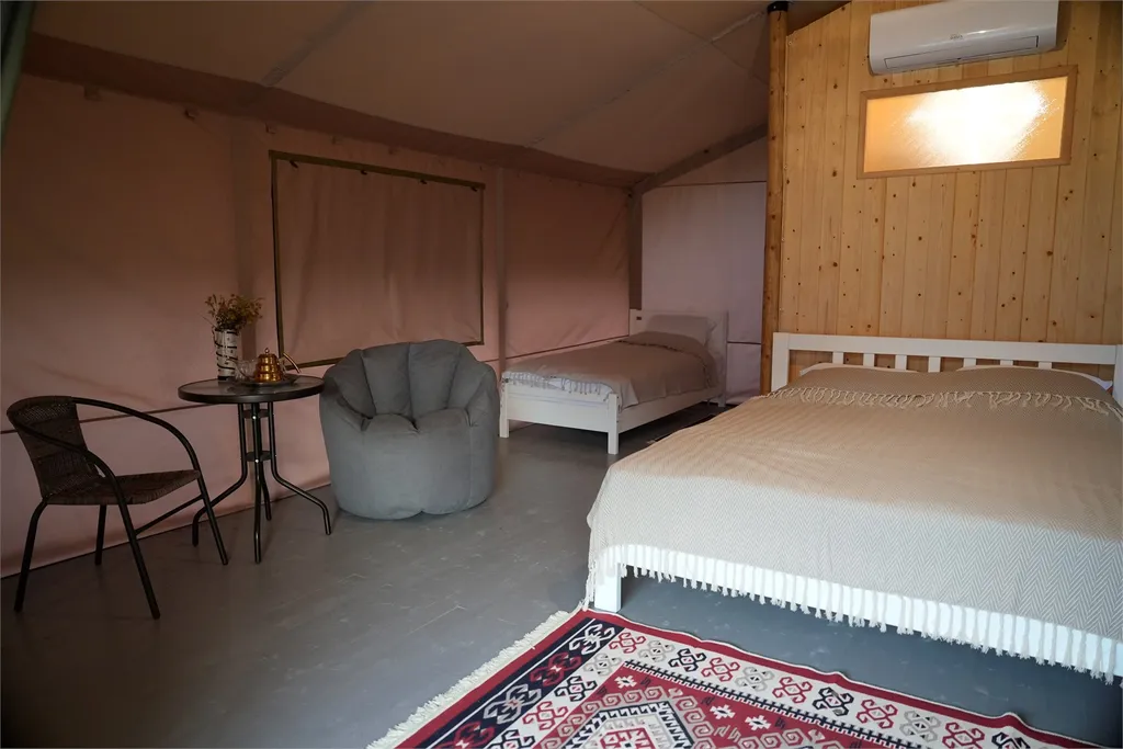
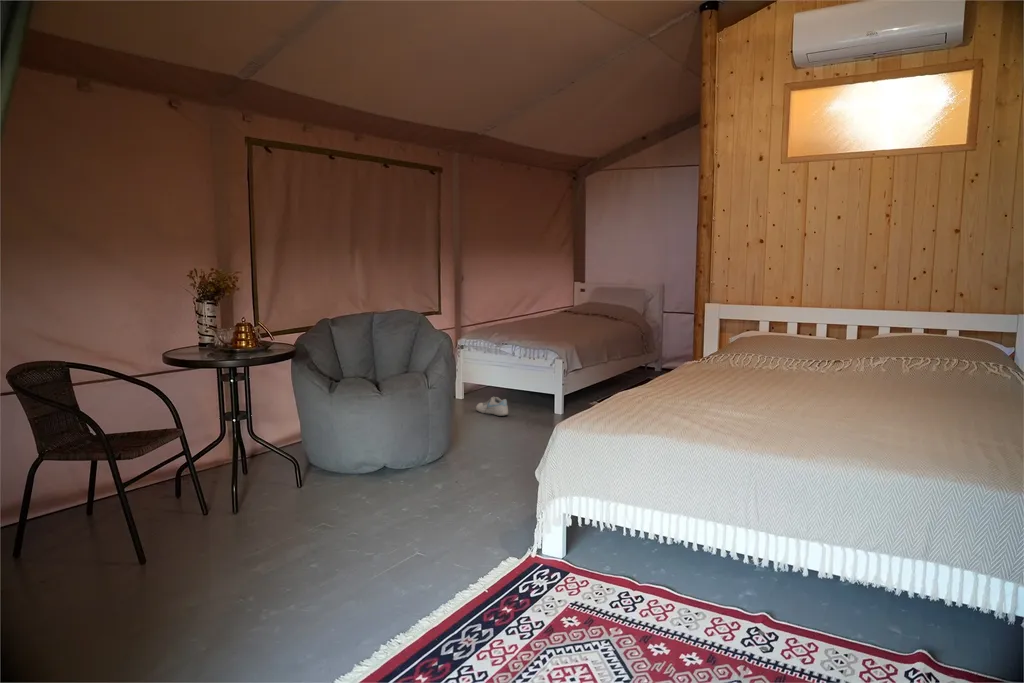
+ shoe (491, 404)
